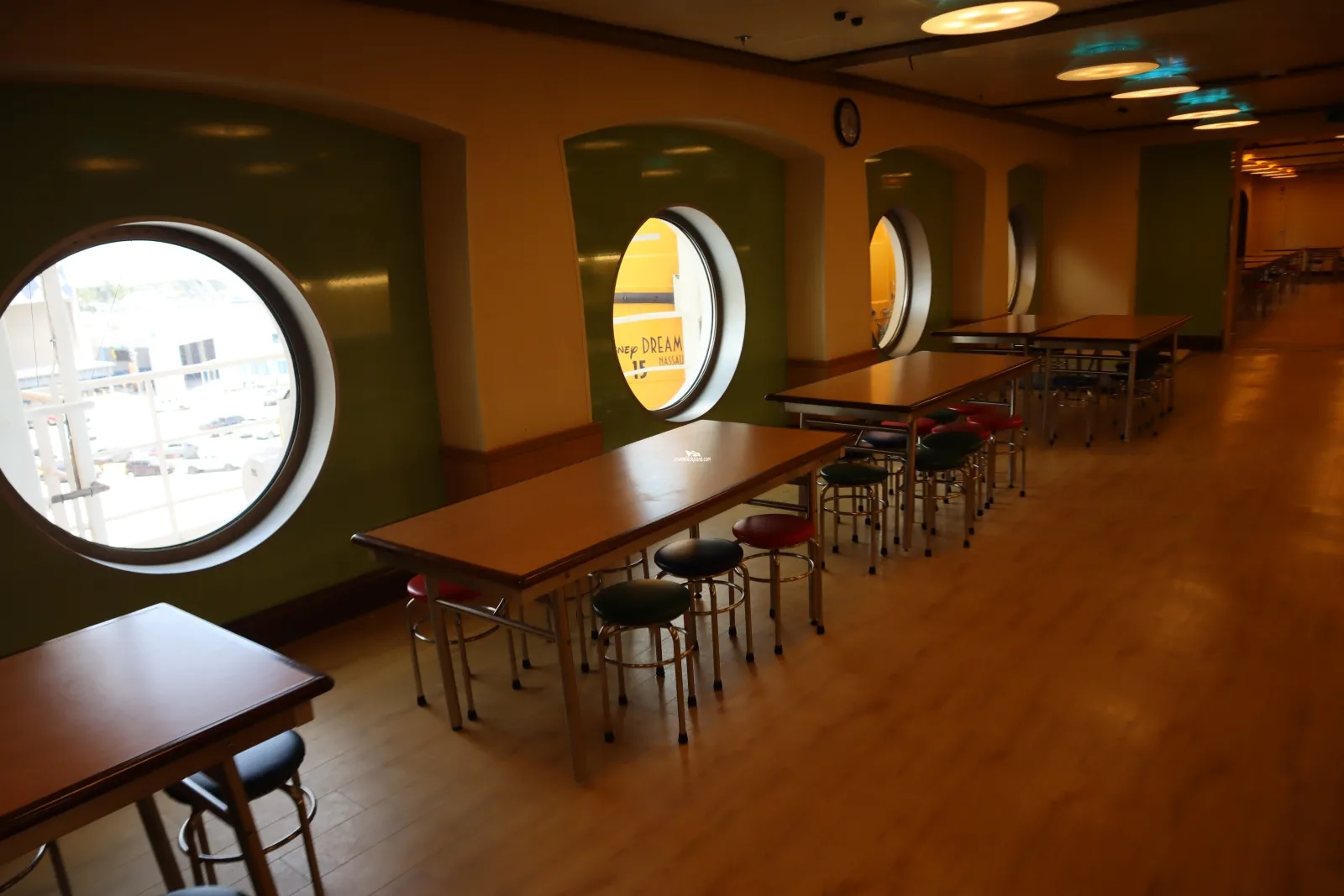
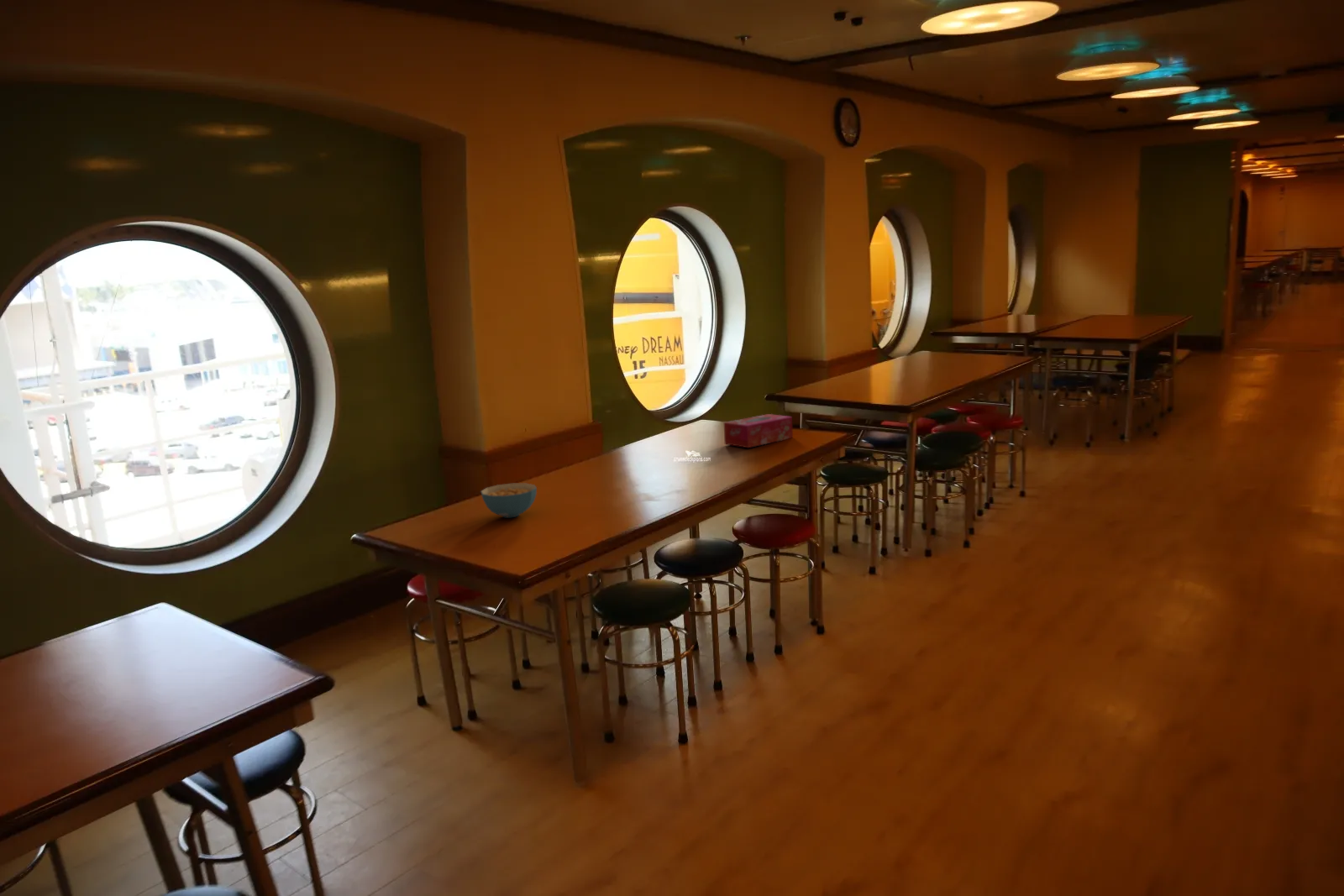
+ cereal bowl (510, 502)
+ tissue box (759, 430)
